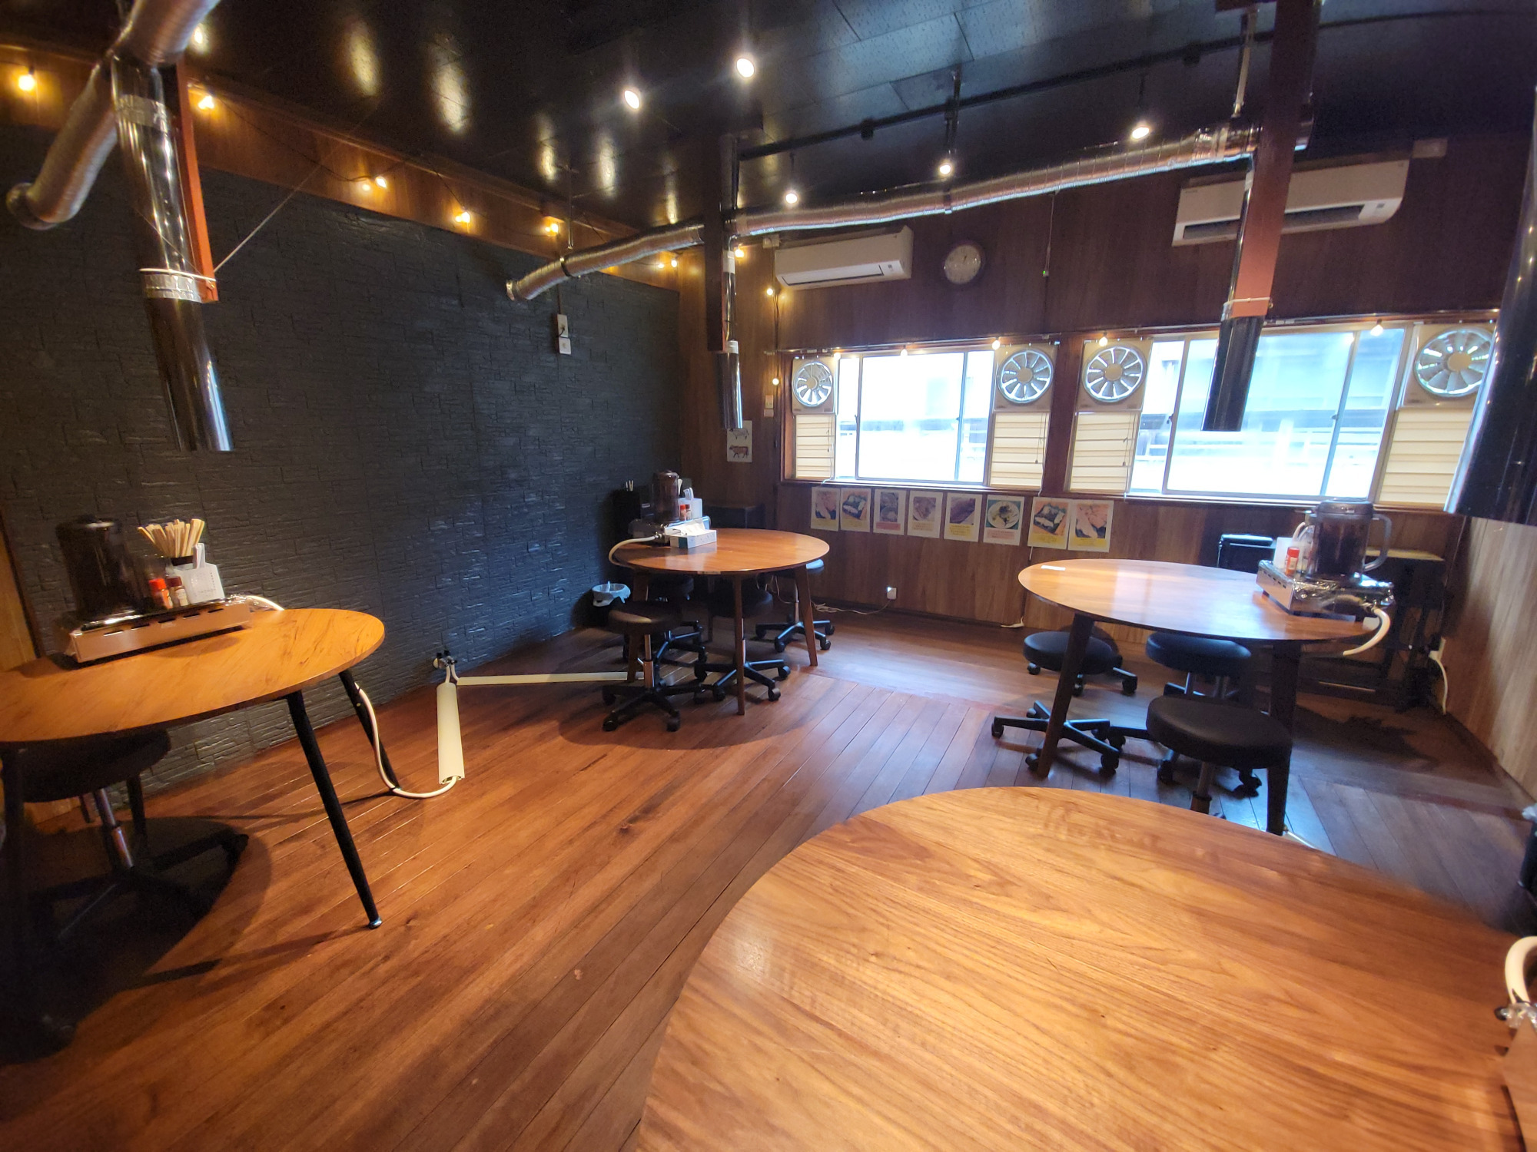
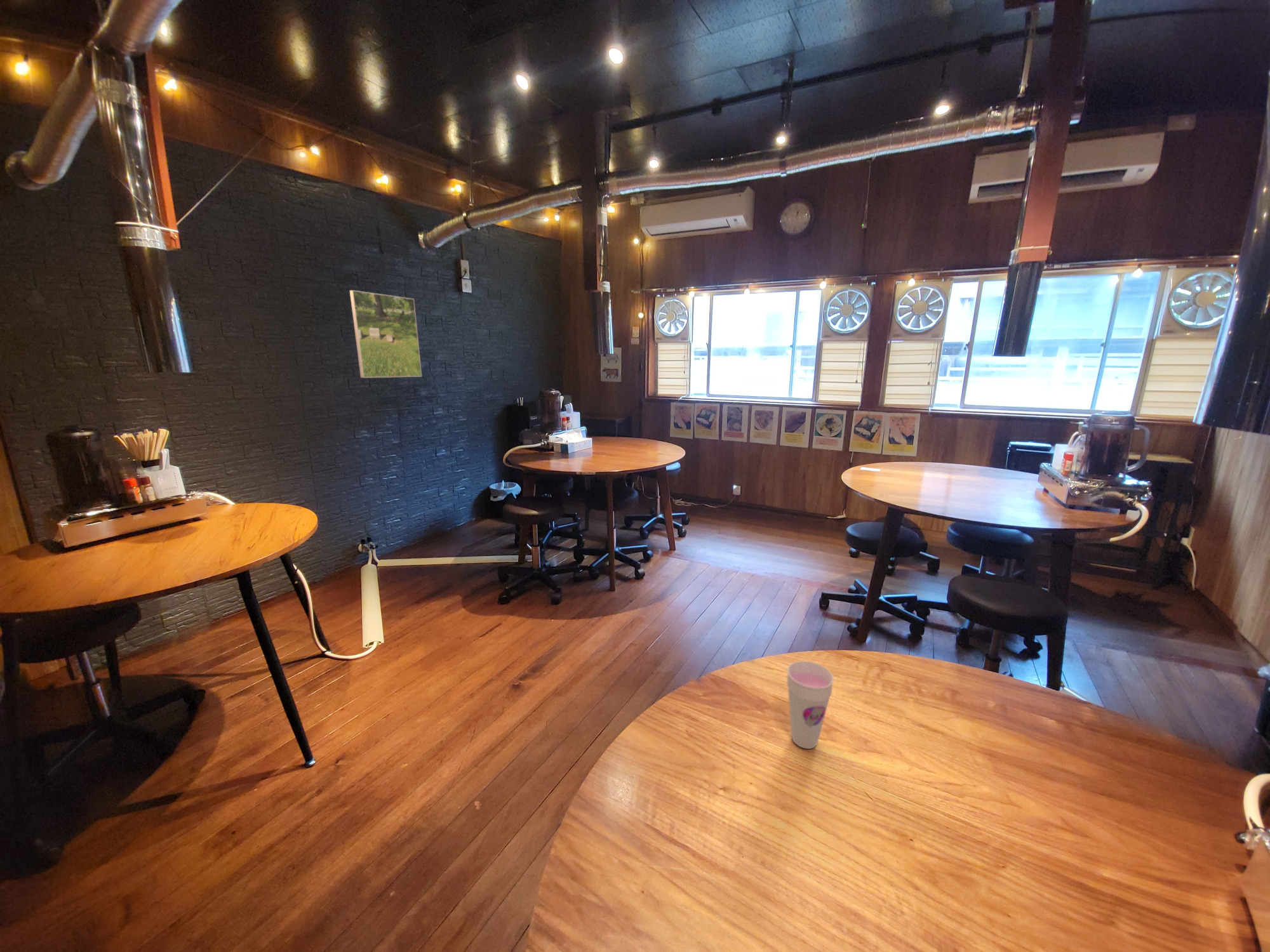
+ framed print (388, 336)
+ cup (807, 707)
